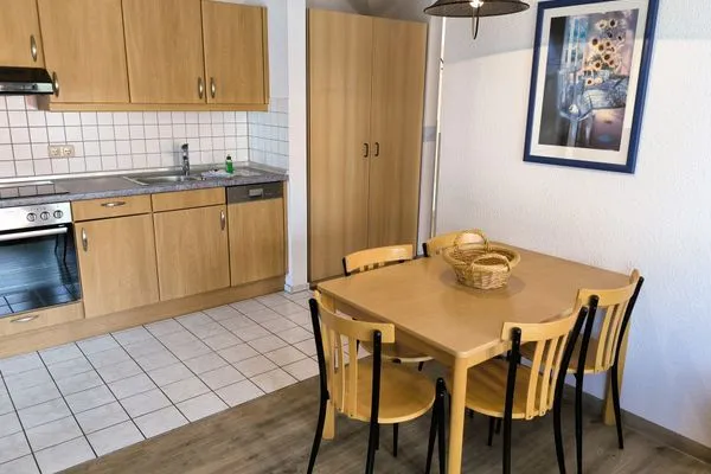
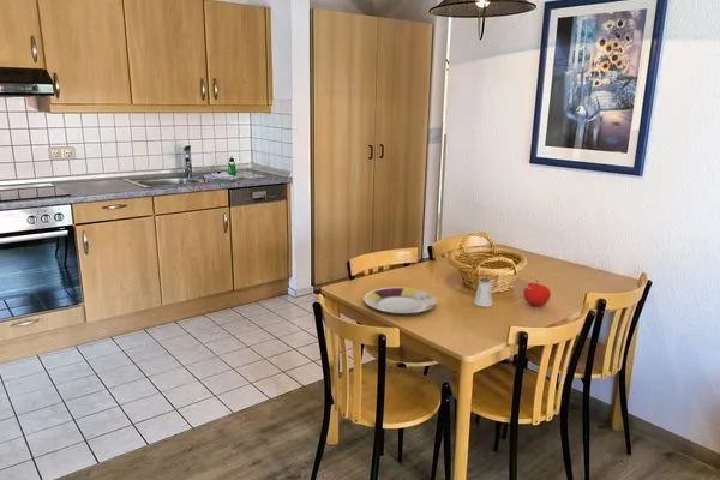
+ plate (400, 301)
+ fruit (536, 292)
+ saltshaker (484, 290)
